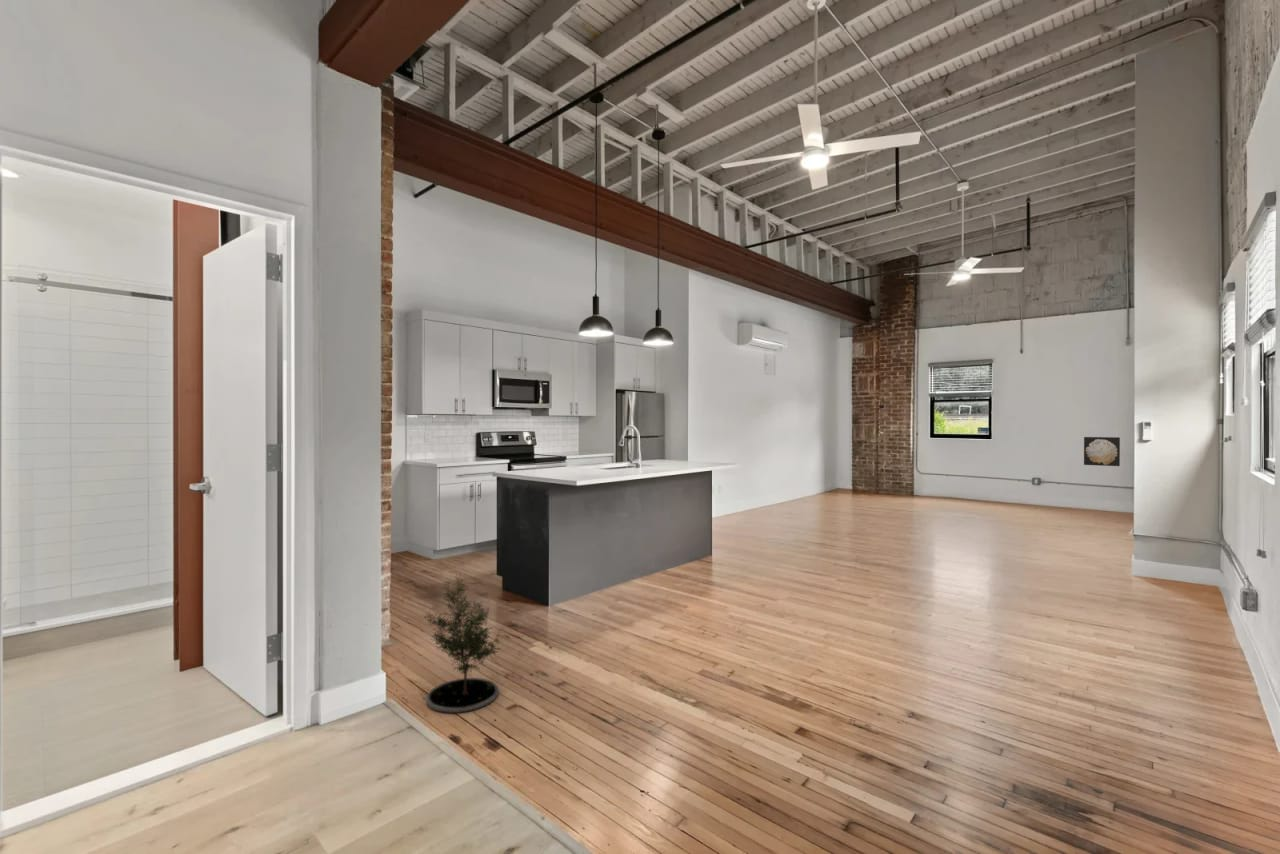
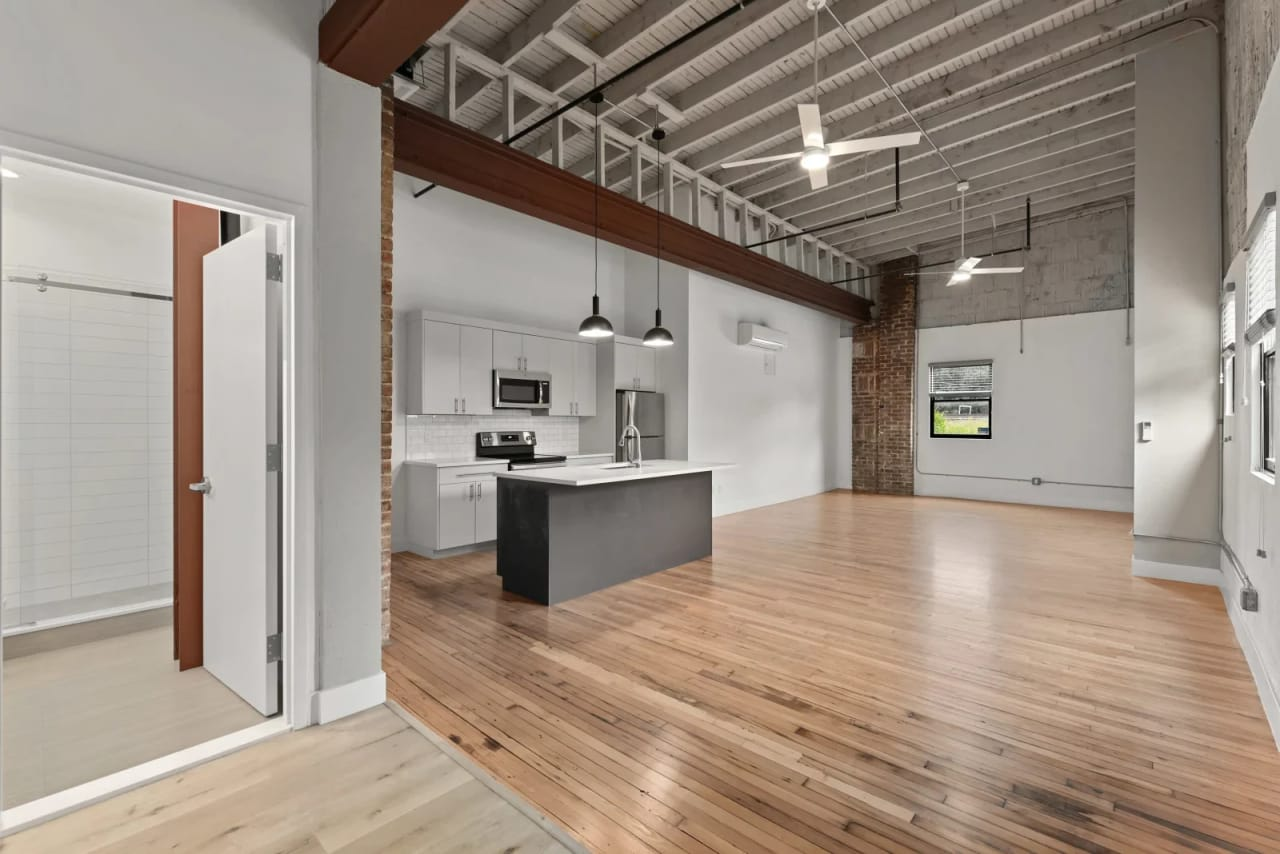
- potted tree (465, 633)
- wall art (1101, 451)
